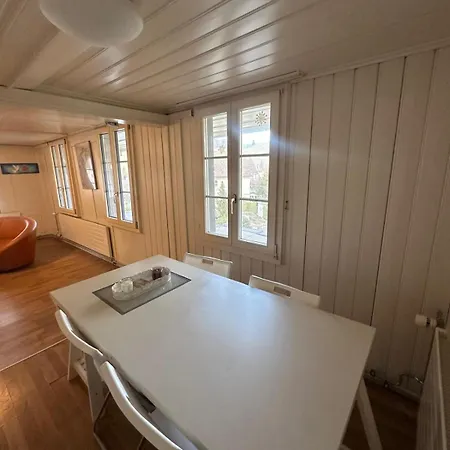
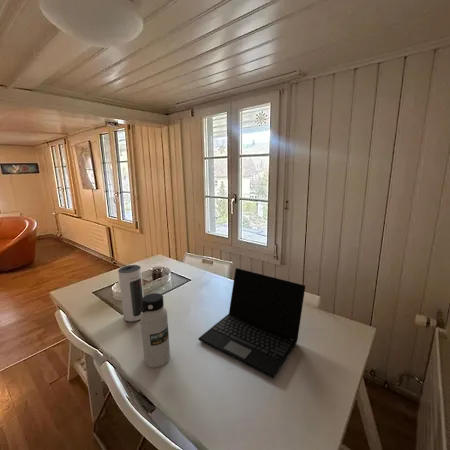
+ laptop (251, 313)
+ speaker (132, 292)
+ water bottle (155, 328)
